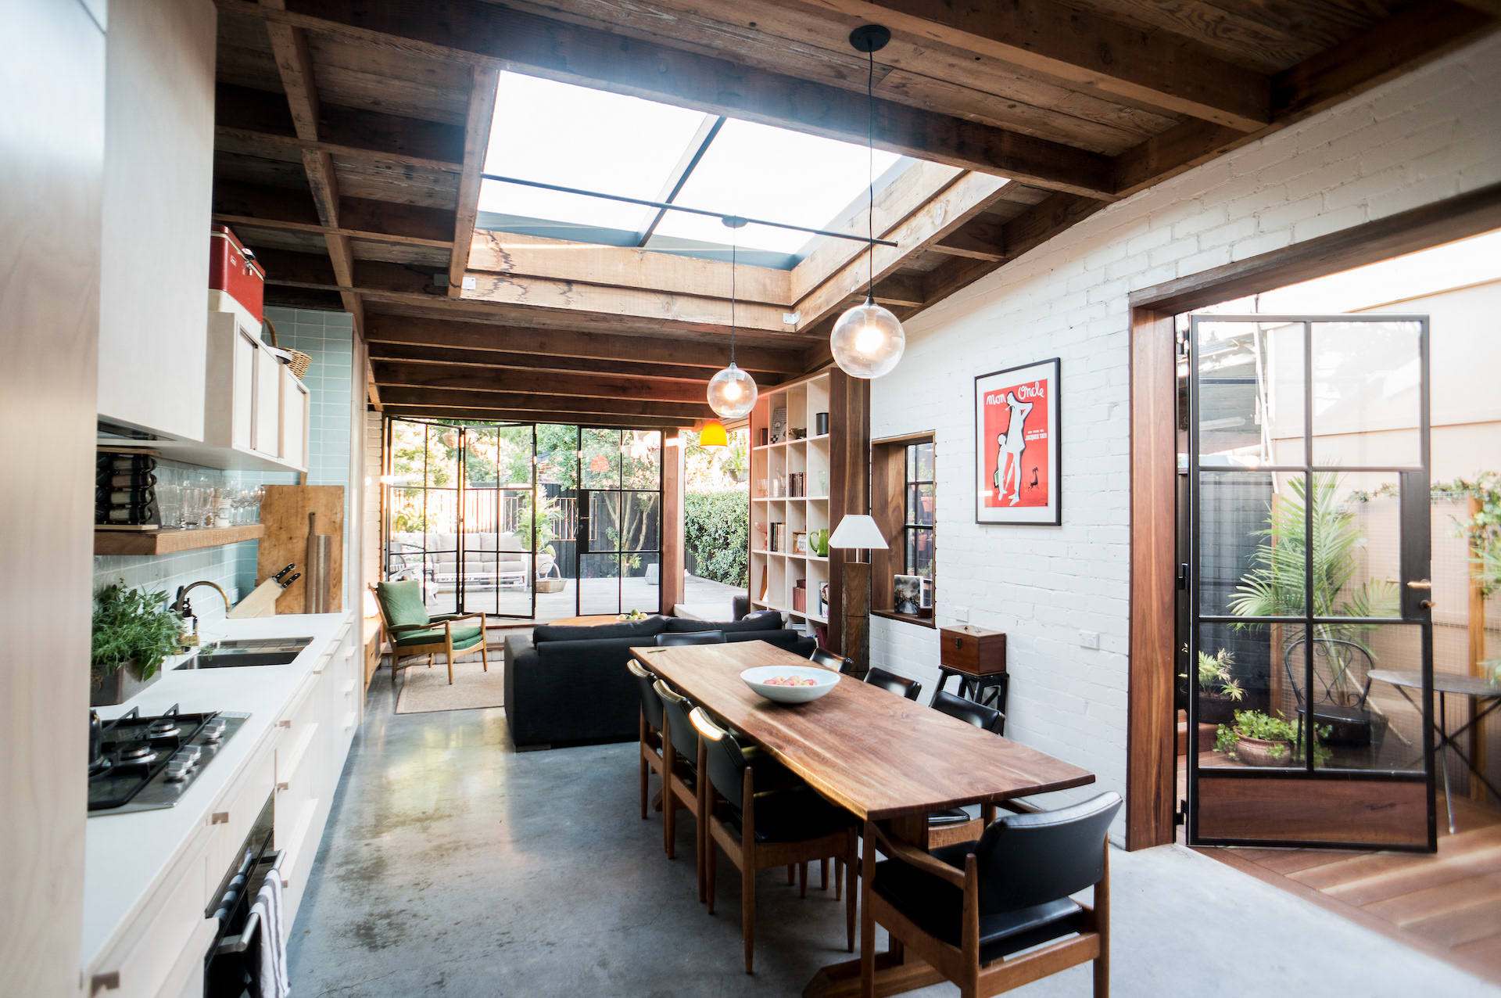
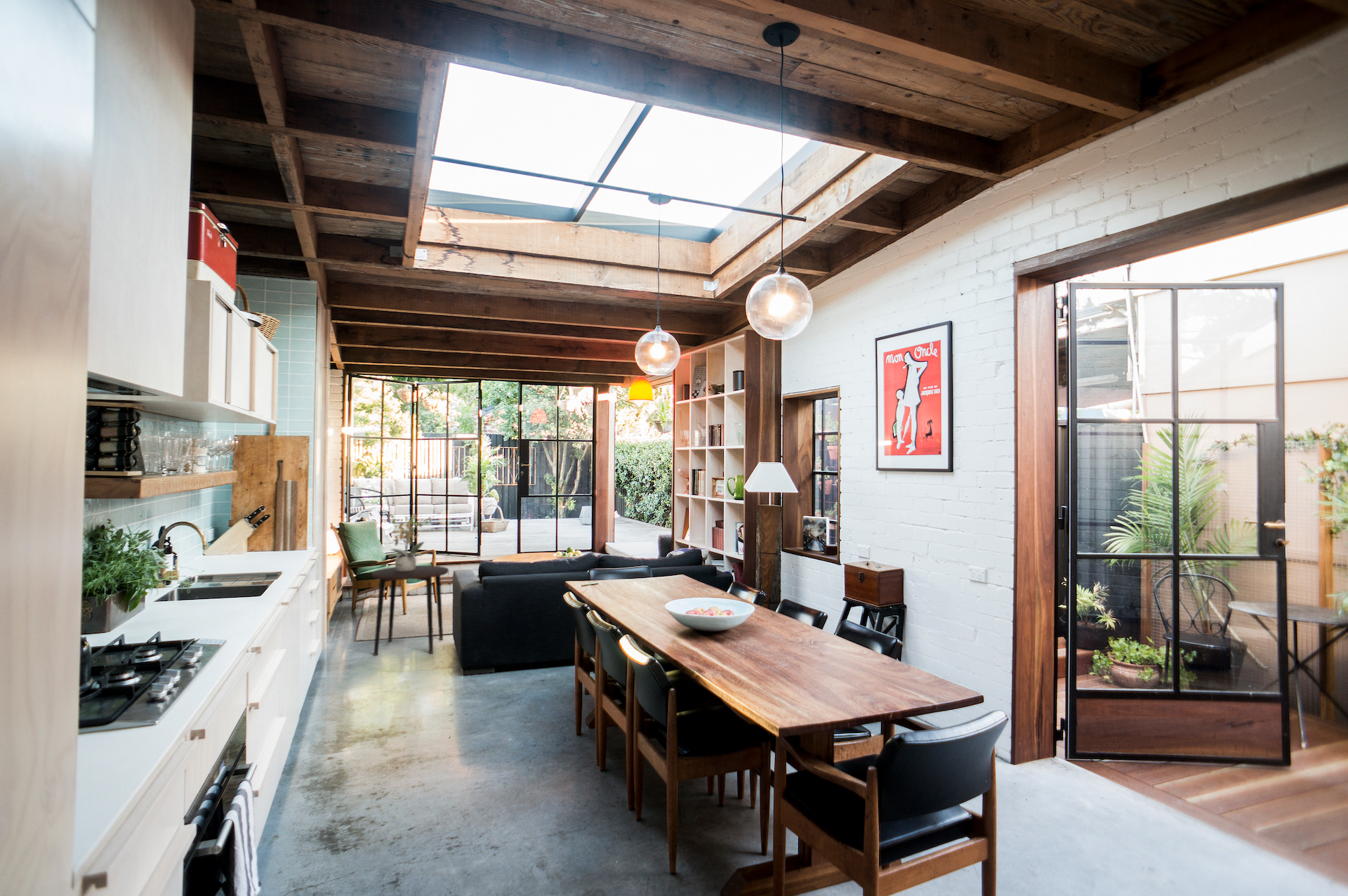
+ side table (394, 608)
+ potted plant (407, 541)
